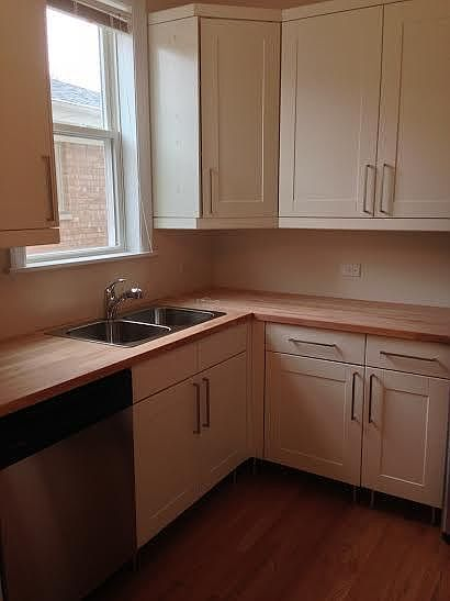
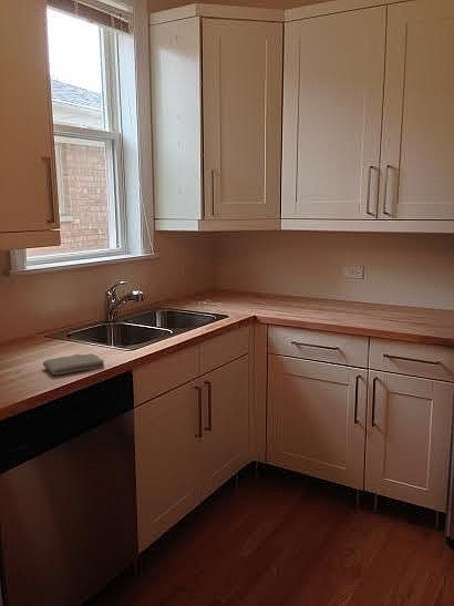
+ washcloth (74, 363)
